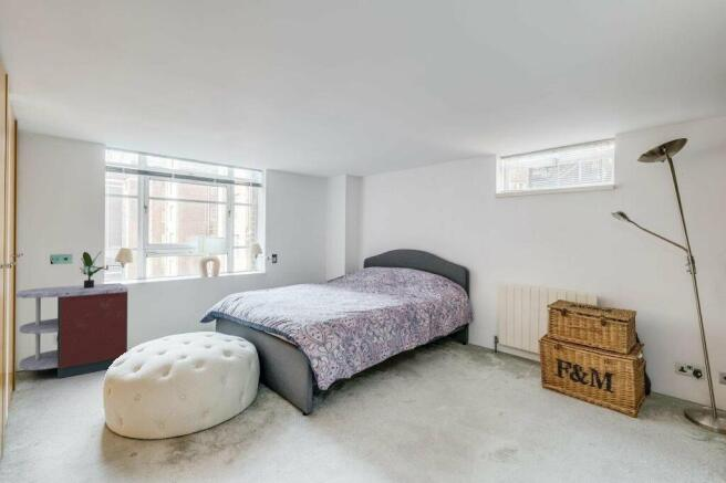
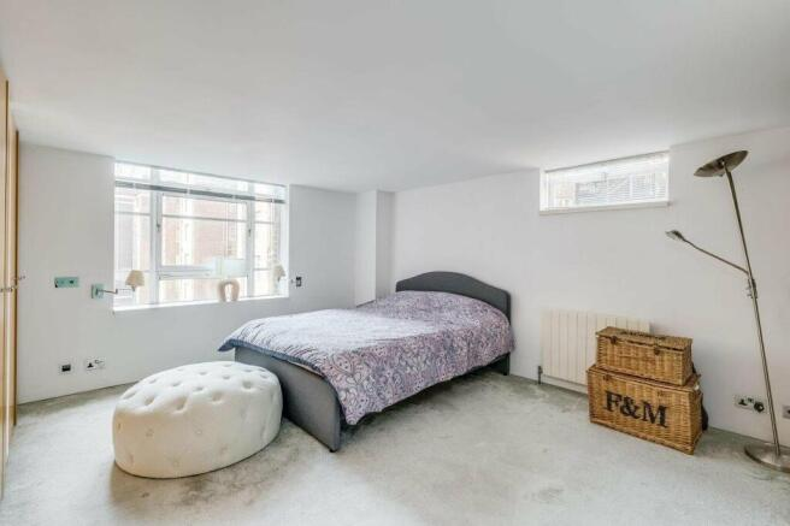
- storage cabinet (73, 328)
- potted plant (91, 271)
